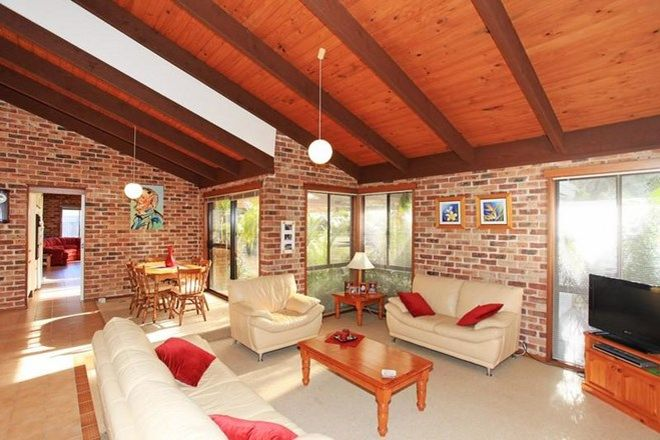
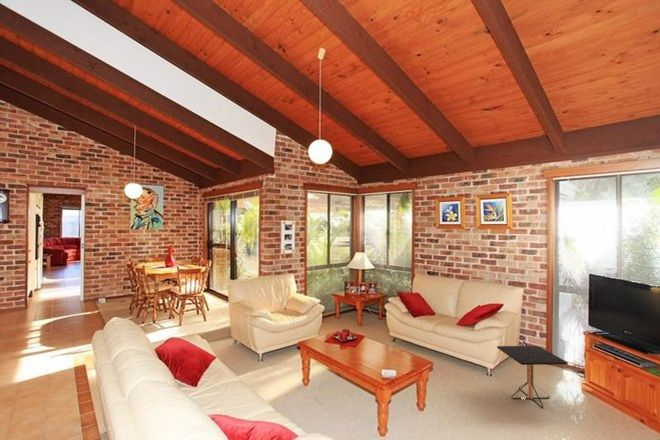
+ side table (530, 375)
